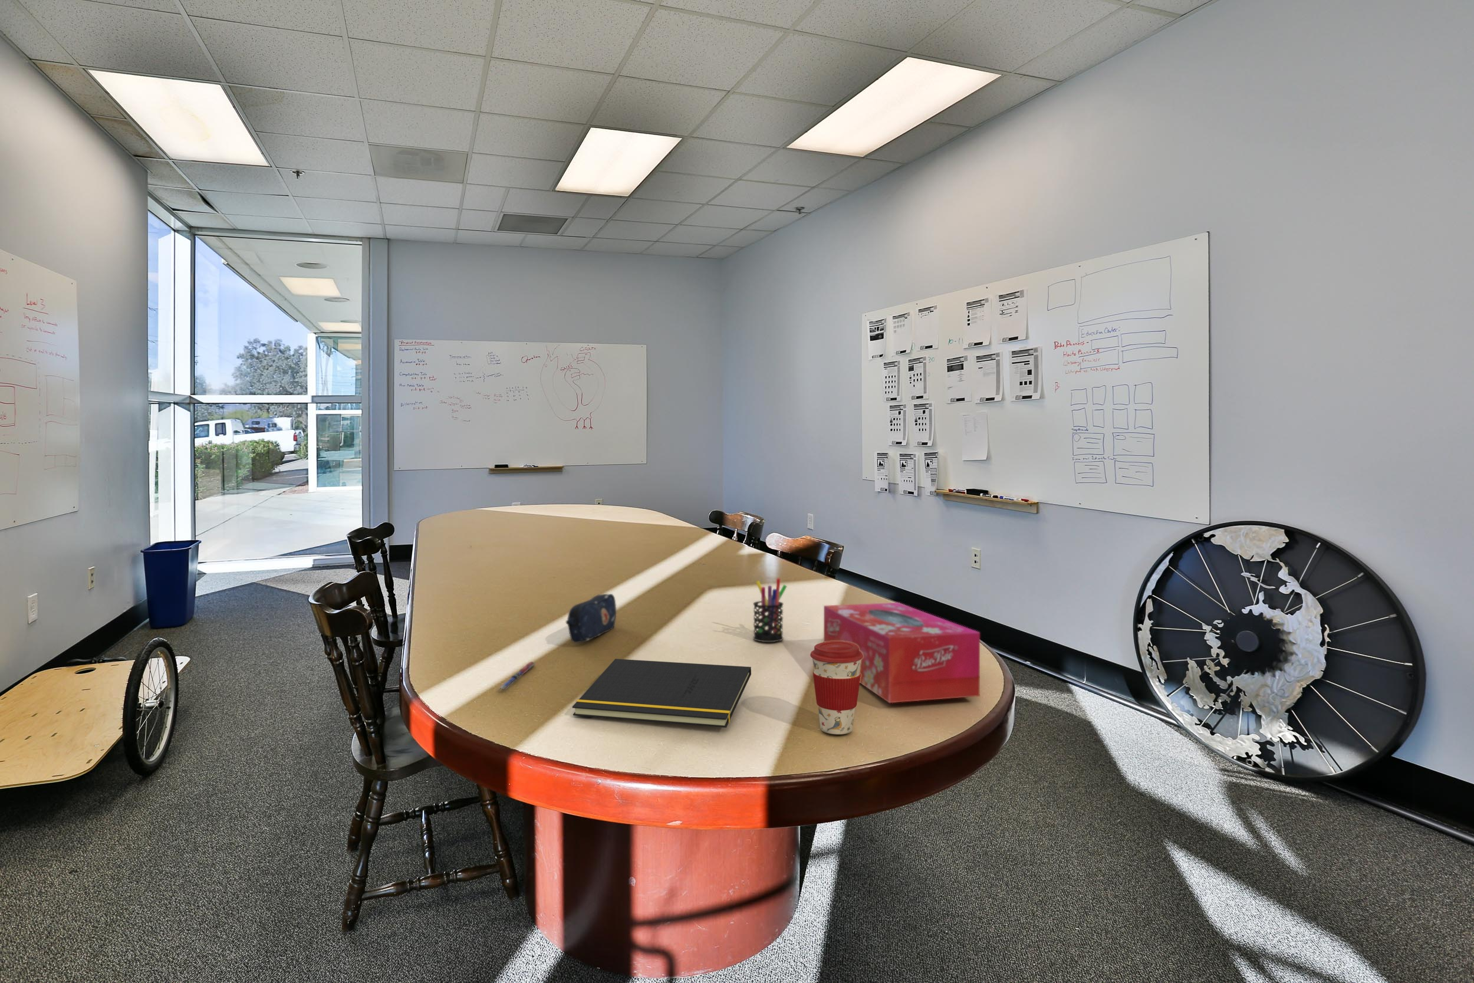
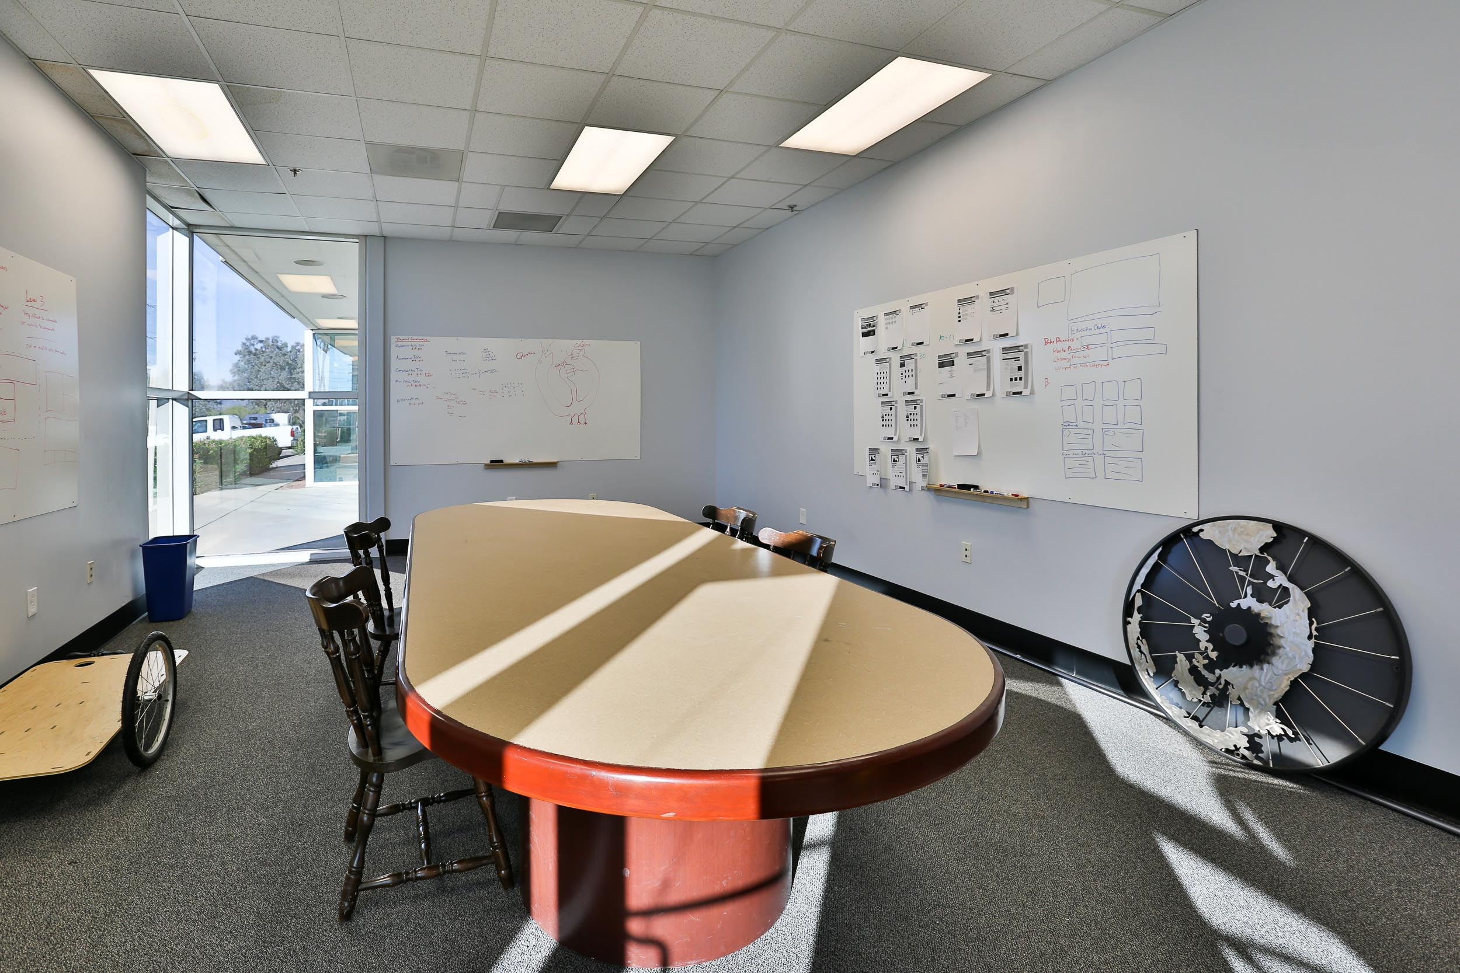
- notepad (666, 690)
- tissue box (894, 646)
- pen (517, 675)
- pencil case (593, 617)
- coffee cup (836, 687)
- pen holder (772, 608)
